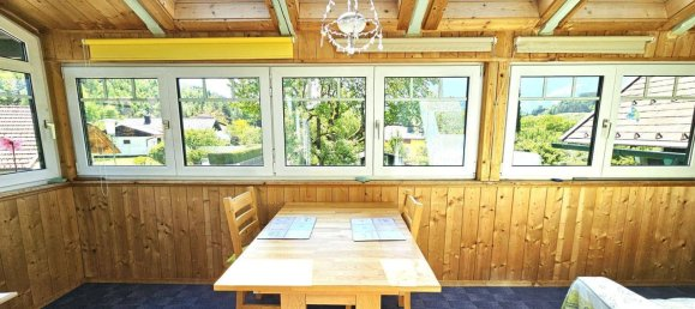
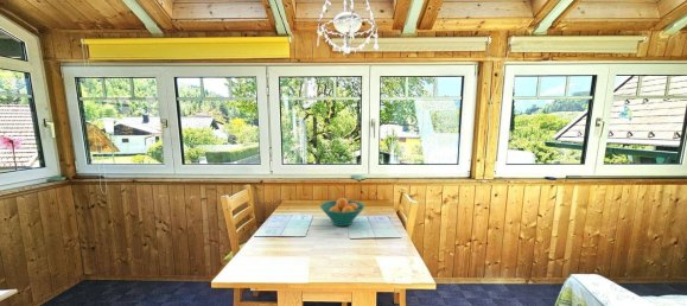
+ fruit bowl (342, 210)
